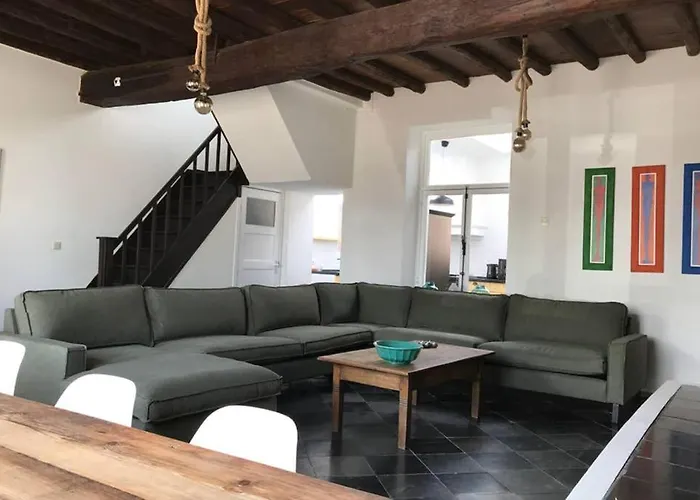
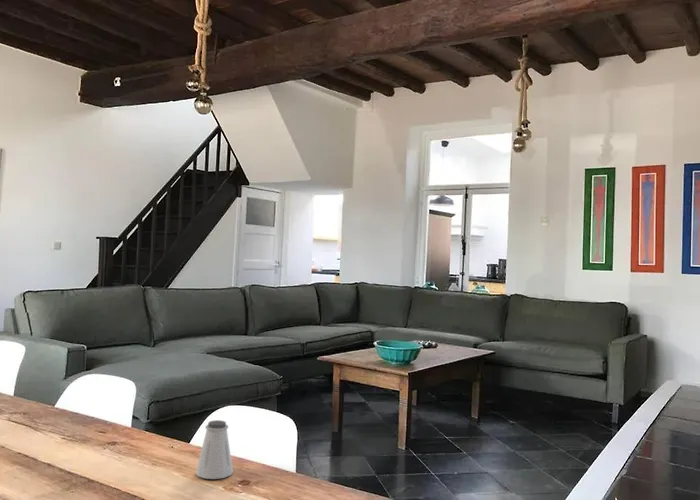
+ saltshaker (215, 447)
